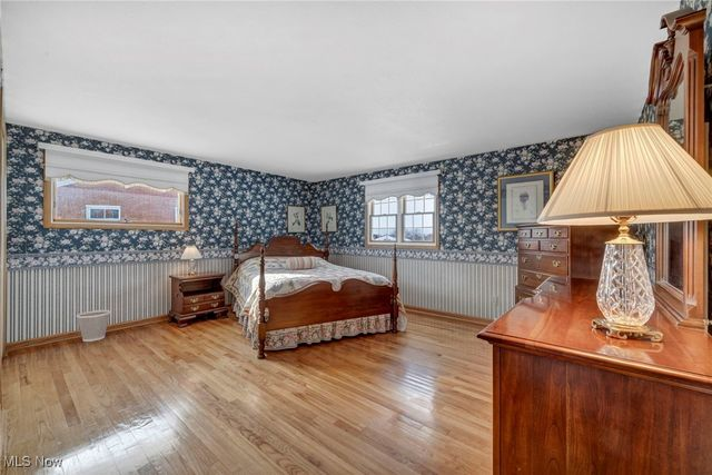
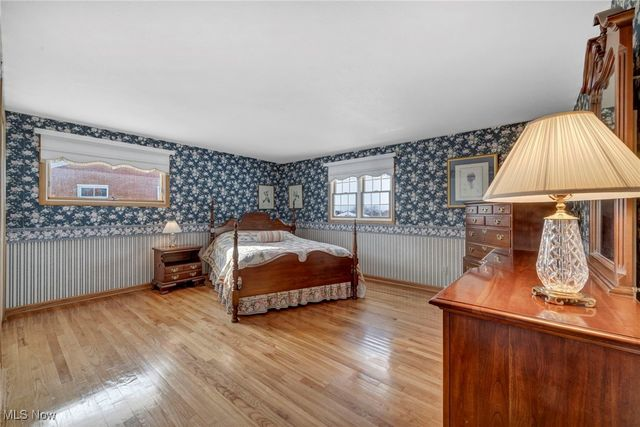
- wastebasket (93, 325)
